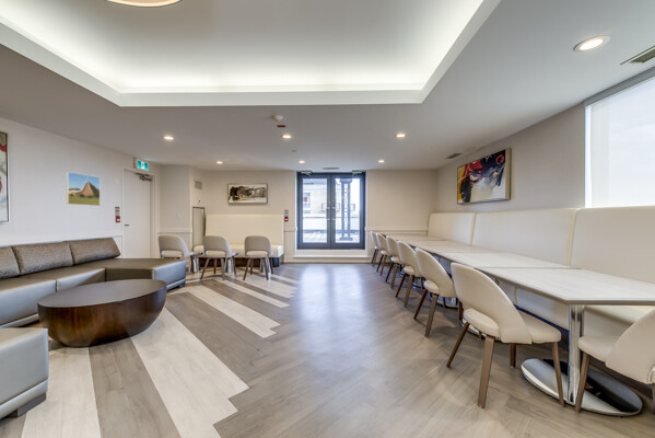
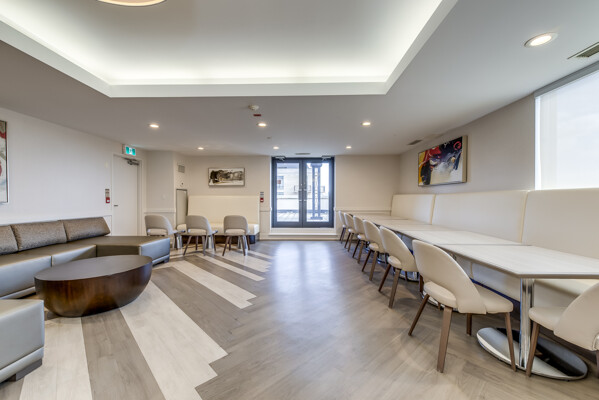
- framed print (83, 189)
